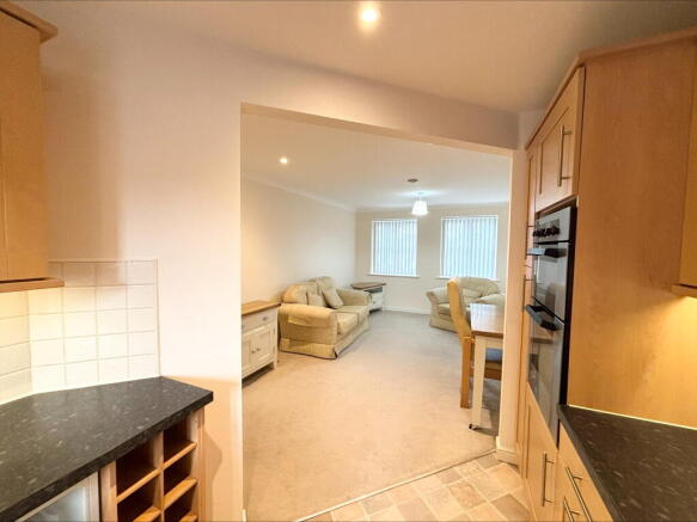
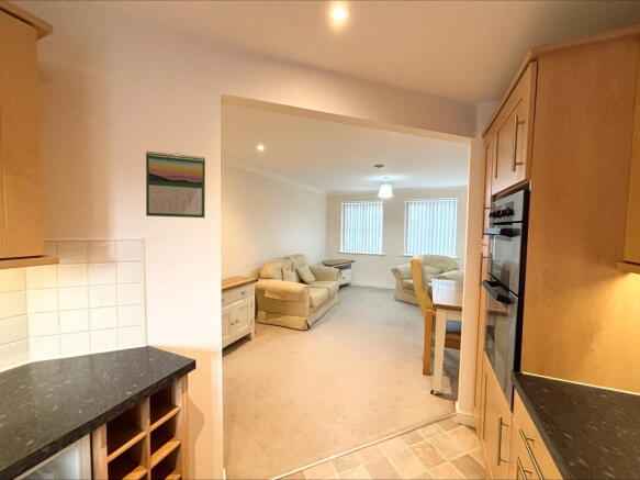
+ calendar (176, 185)
